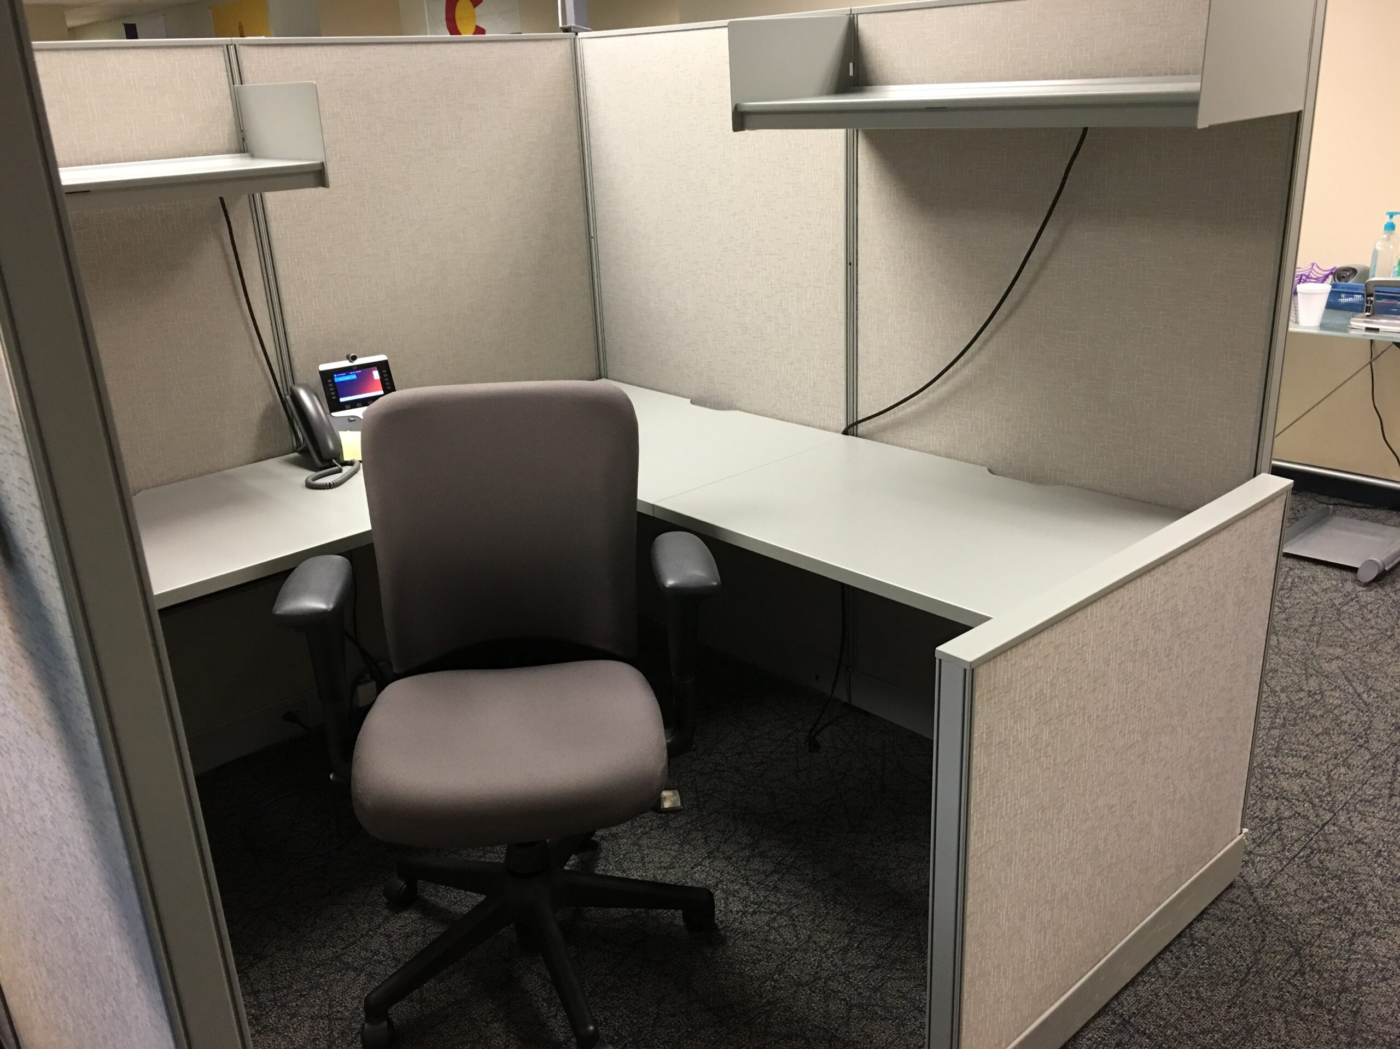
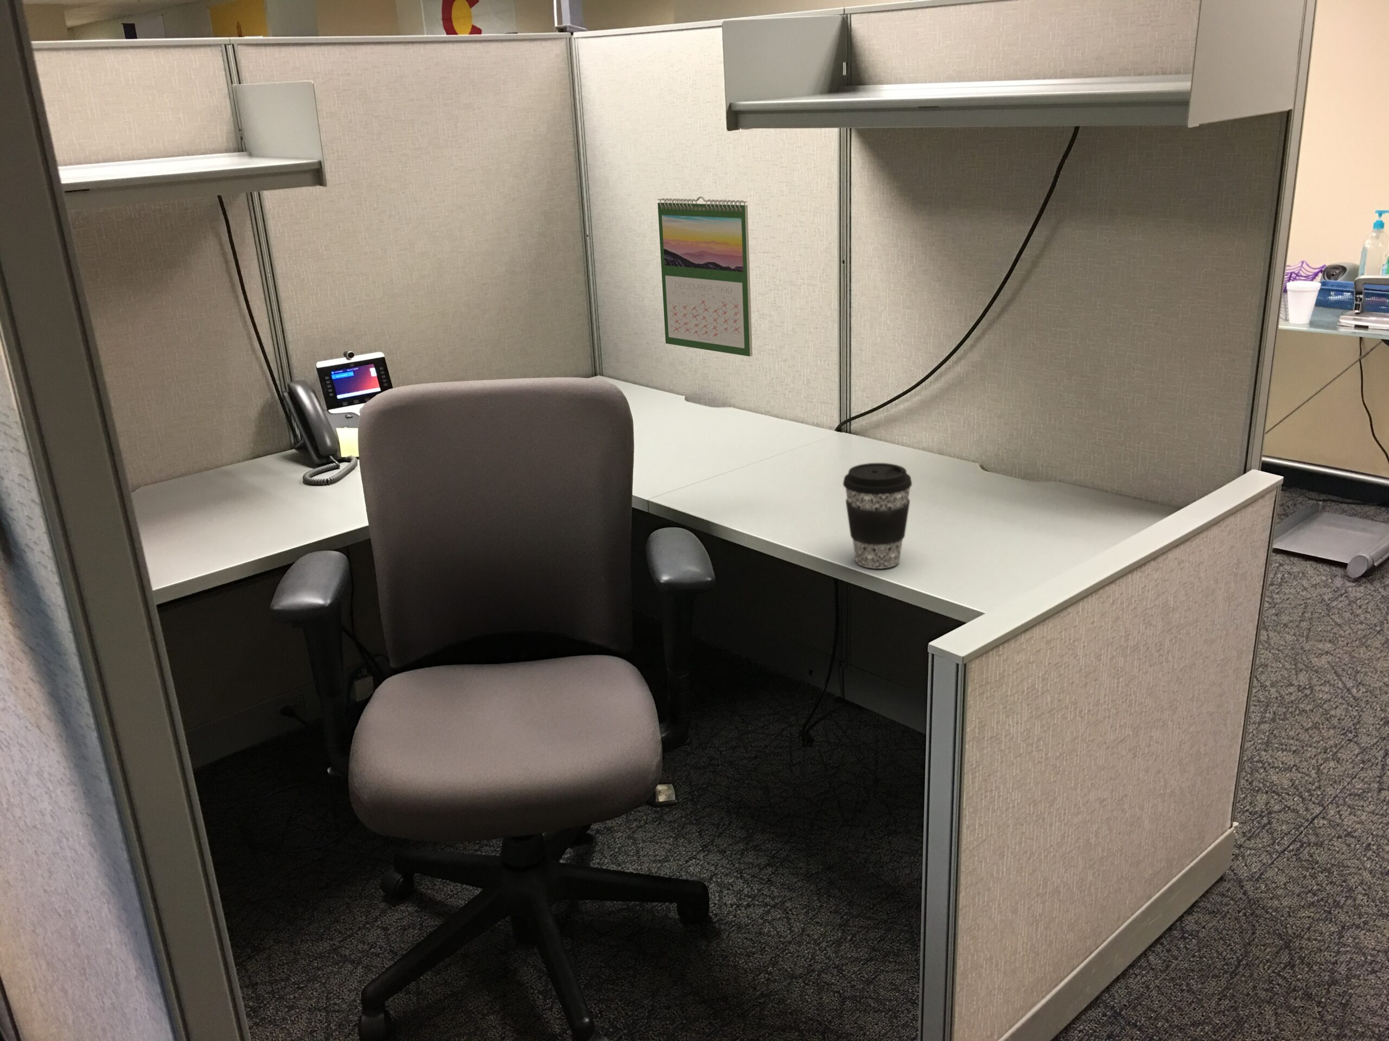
+ calendar (703, 274)
+ coffee cup (877, 516)
